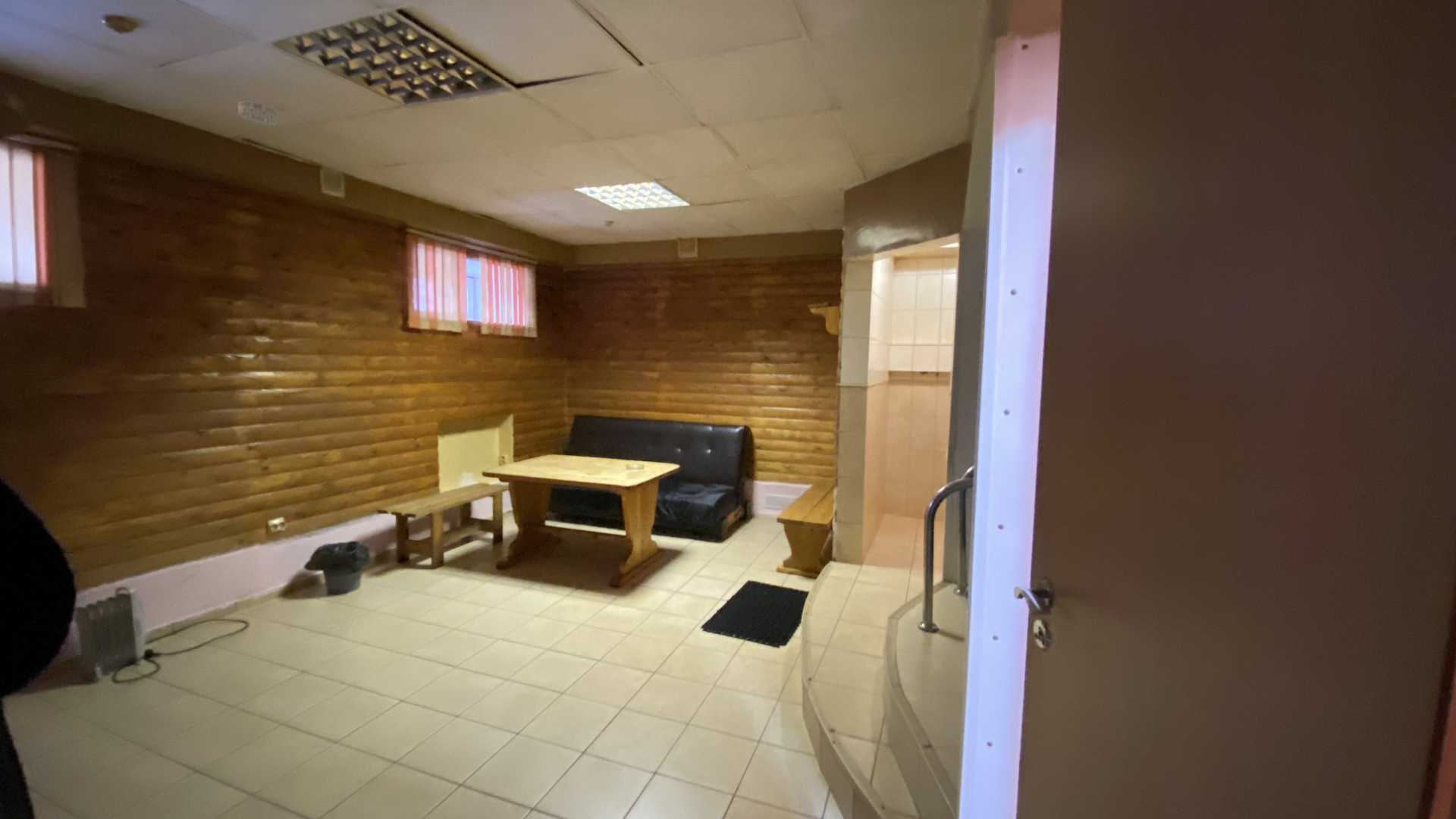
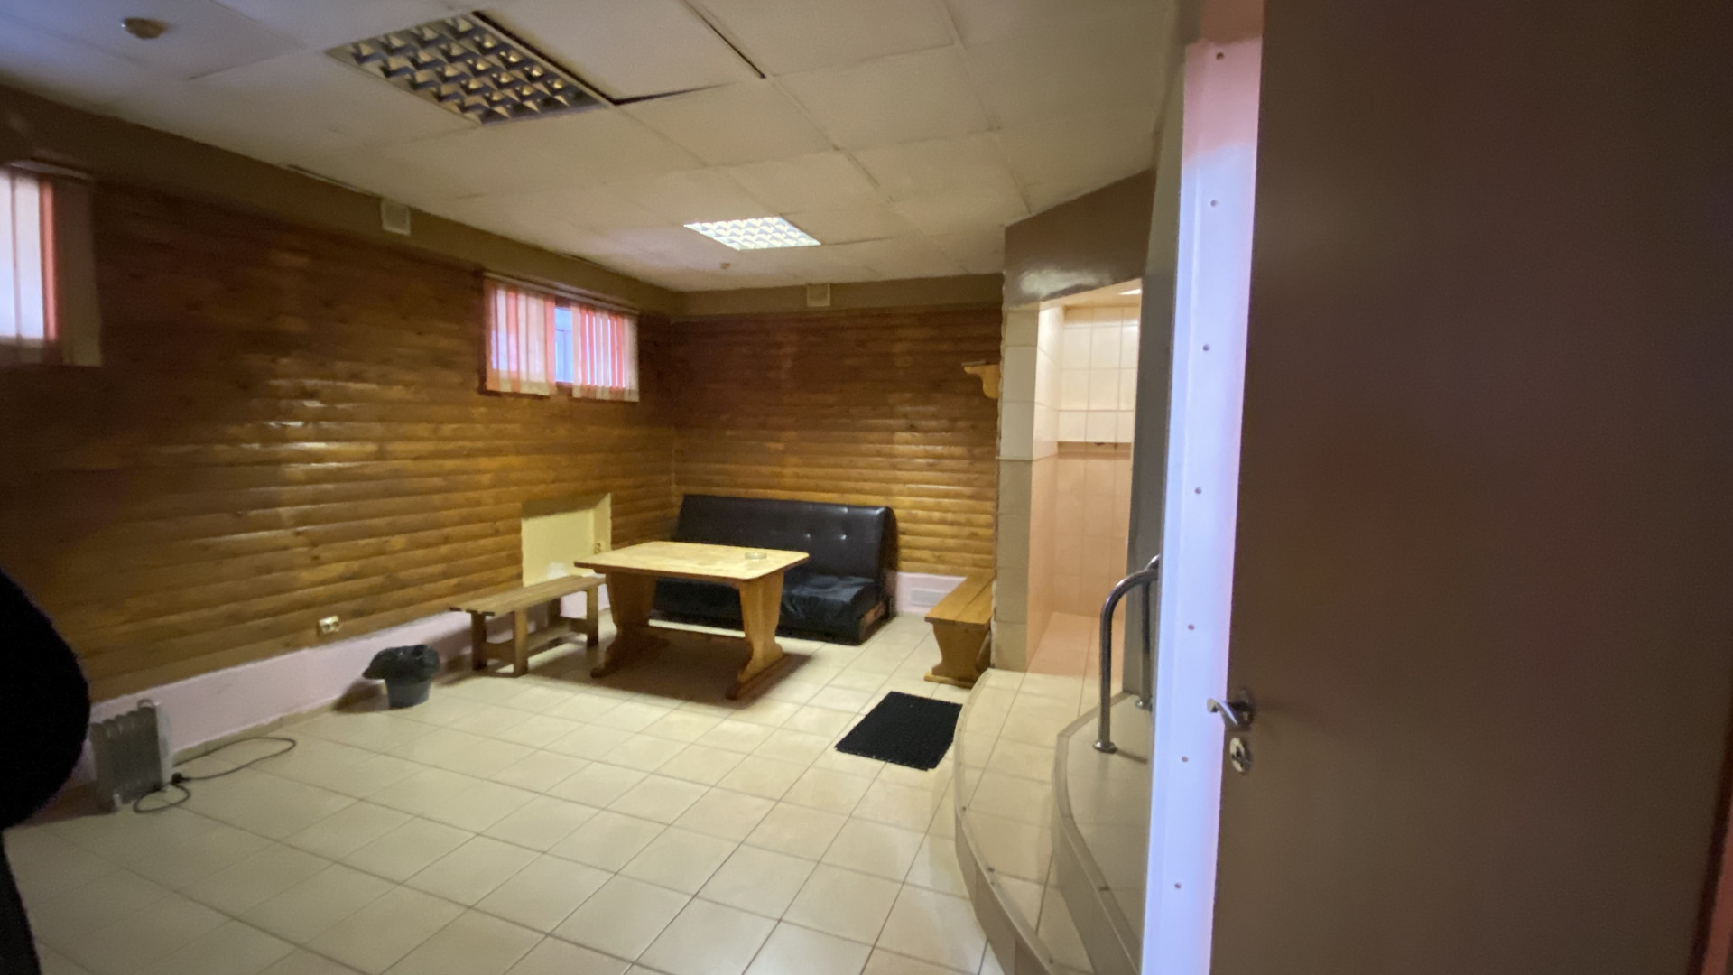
- smoke detector (258, 112)
